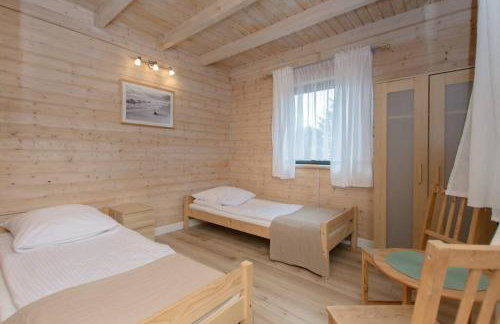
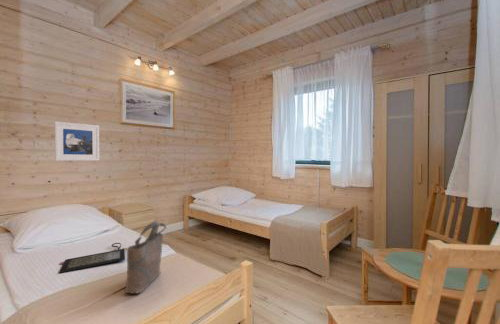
+ tote bag (149, 250)
+ clutch bag (98, 258)
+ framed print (78, 142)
